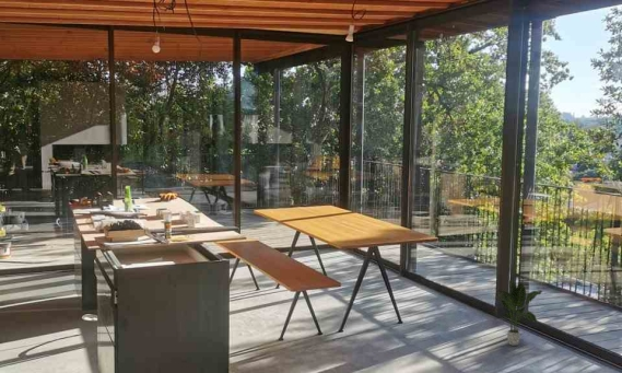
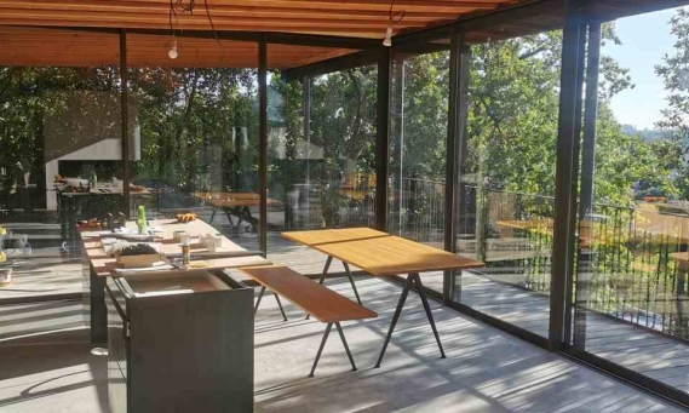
- potted plant (518, 312)
